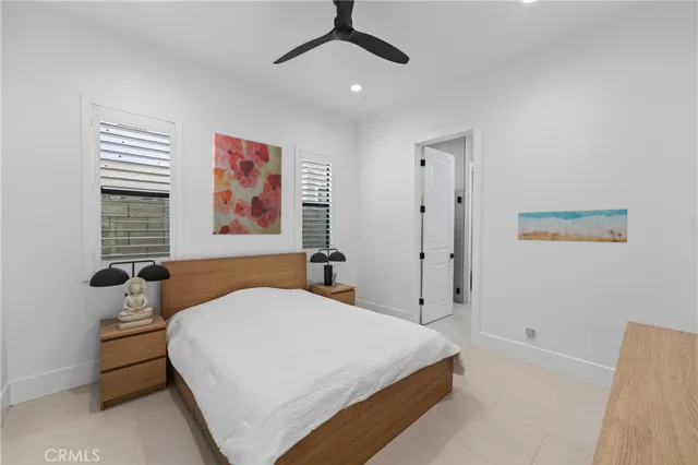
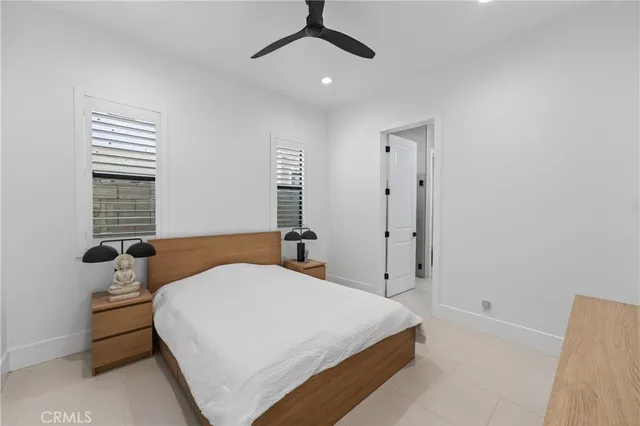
- wall art (250, 188)
- wall art (567, 226)
